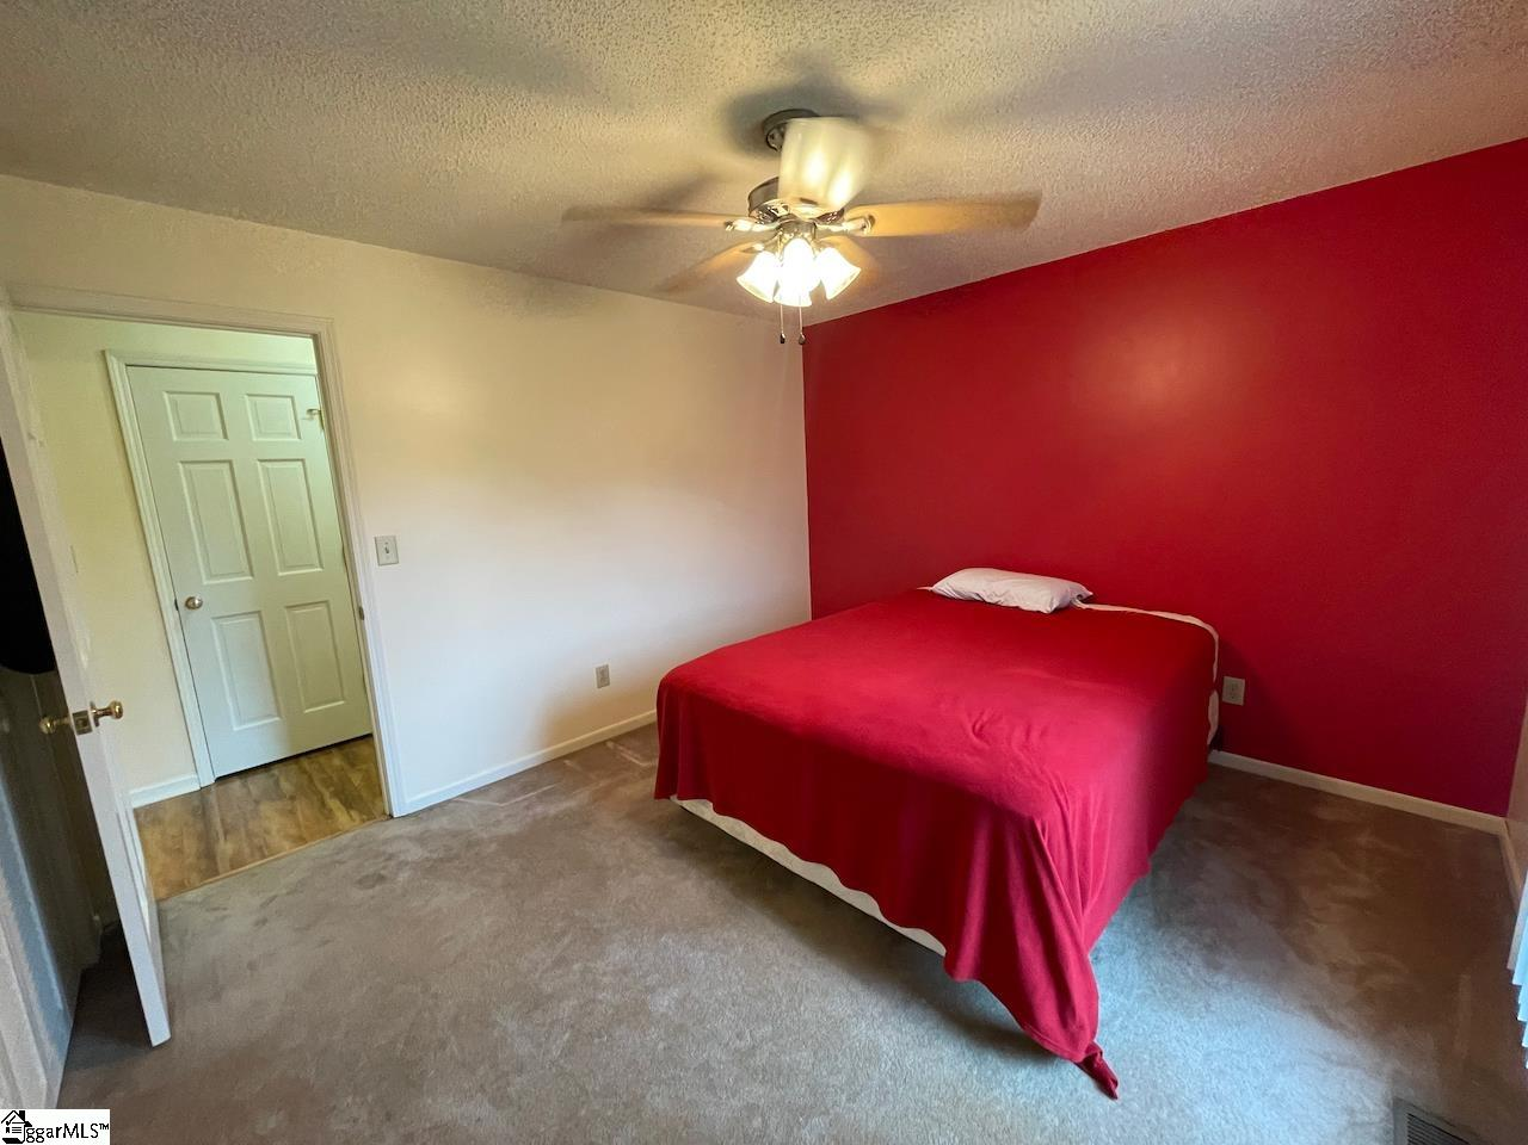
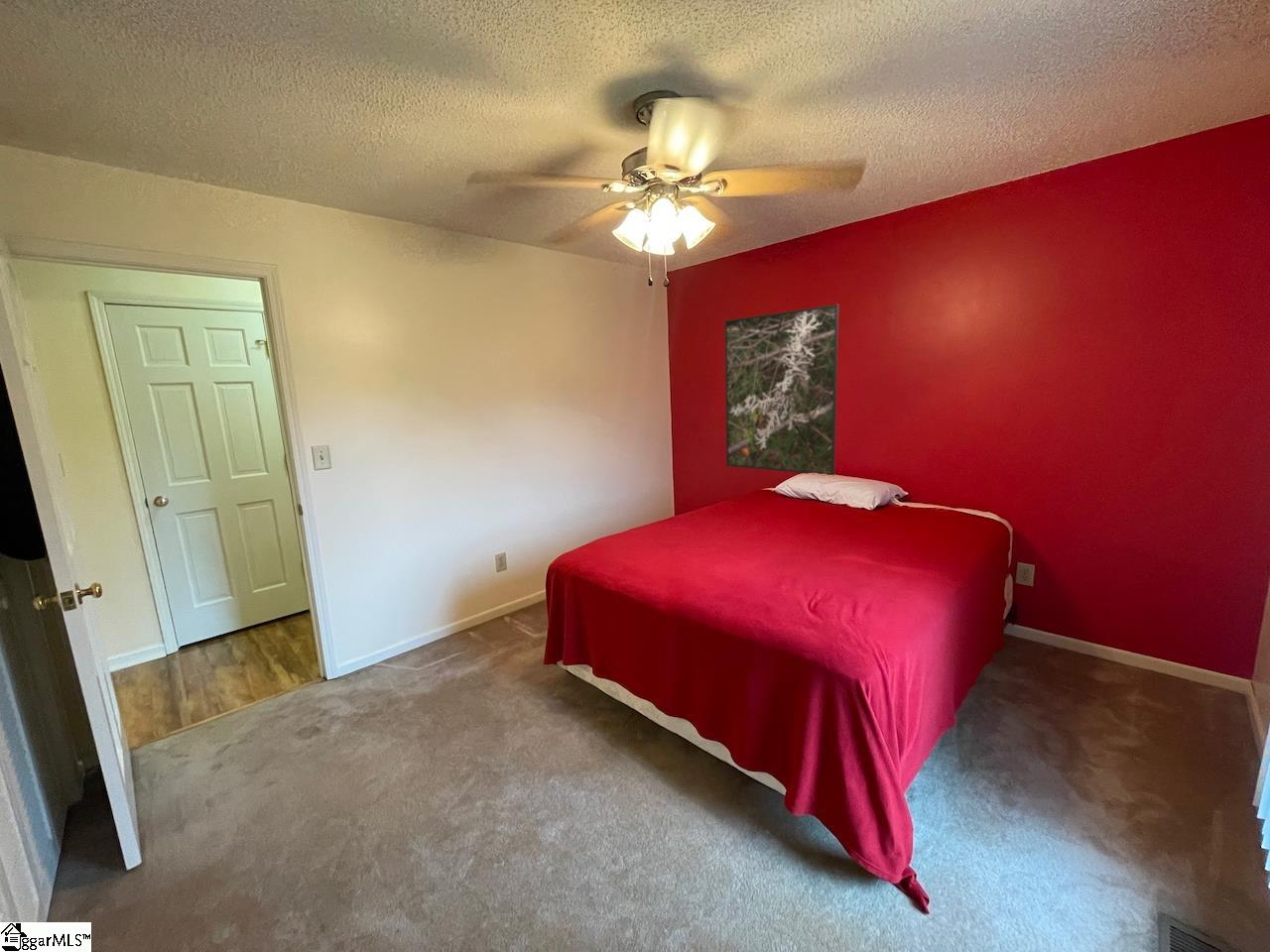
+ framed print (776, 394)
